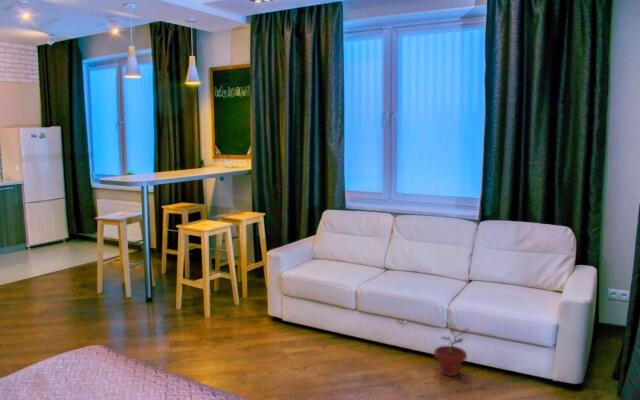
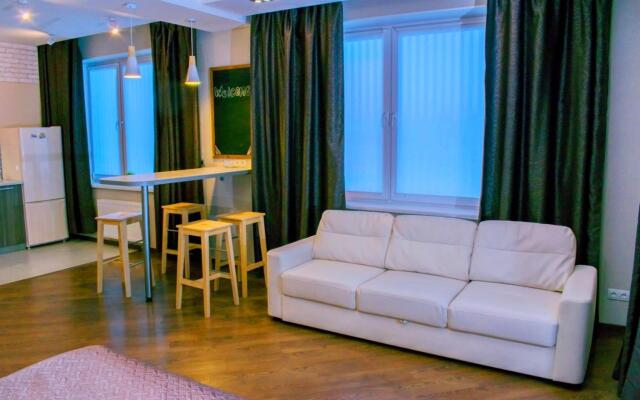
- potted plant (451, 348)
